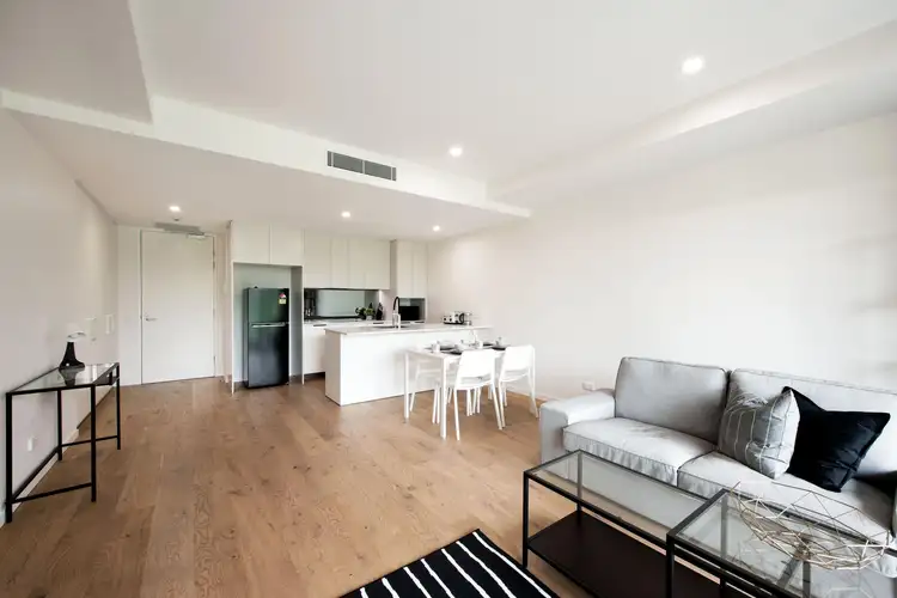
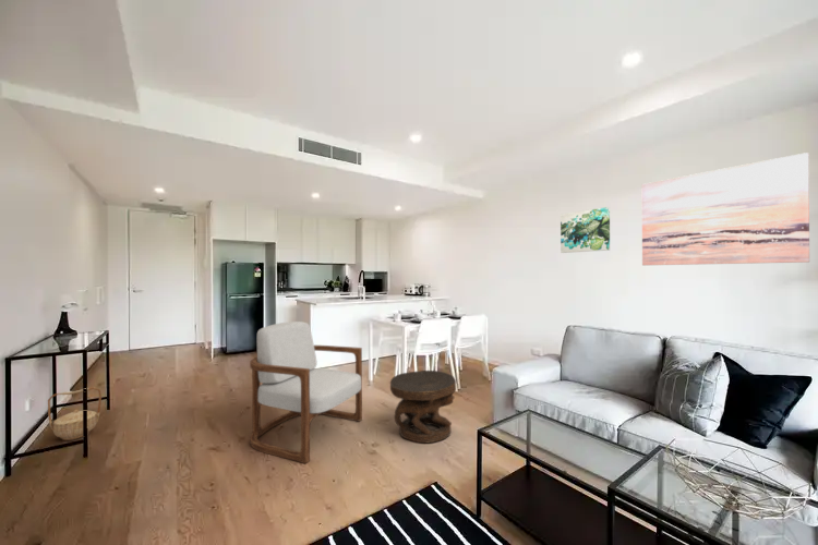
+ basket (75, 412)
+ side table (424, 404)
+ wall art (584, 231)
+ wall art (713, 217)
+ armchair (308, 378)
